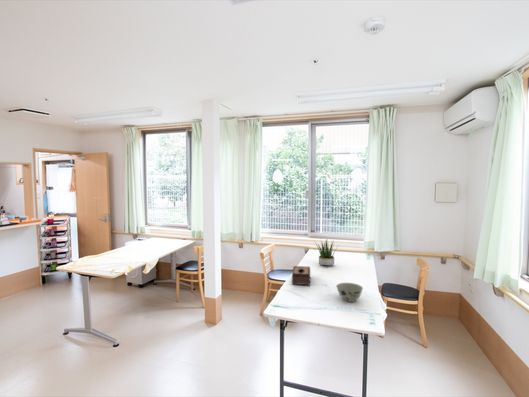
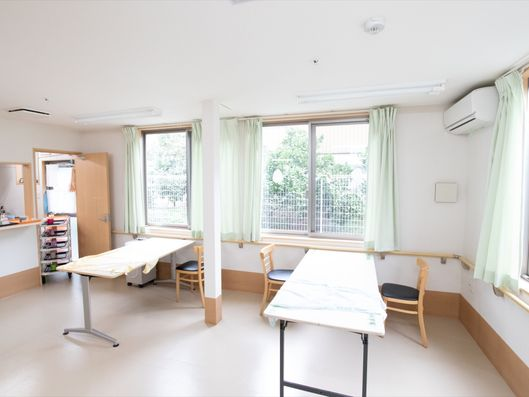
- potted plant (326, 251)
- tissue box (301, 275)
- bowl (349, 293)
